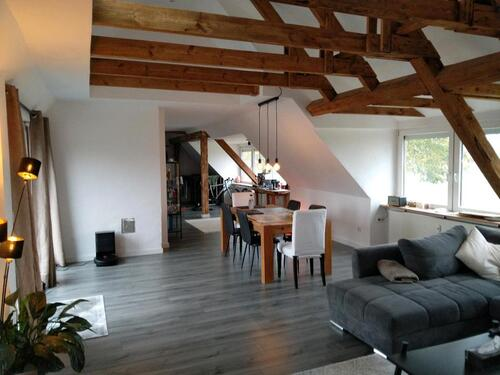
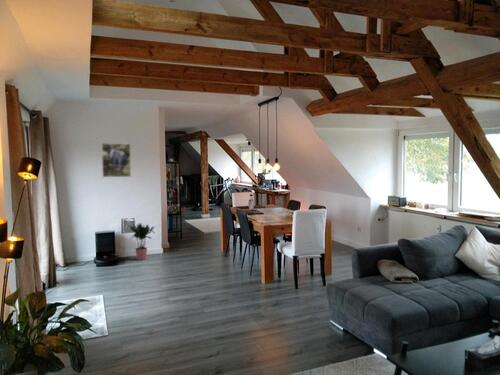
+ potted plant (142, 240)
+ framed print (116, 160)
